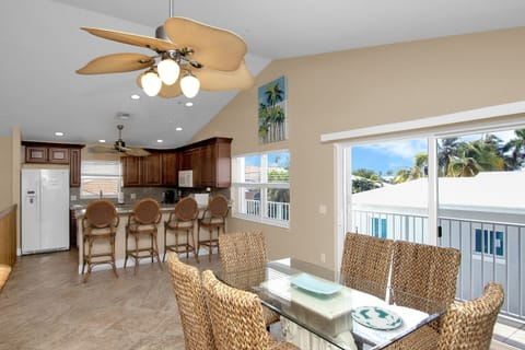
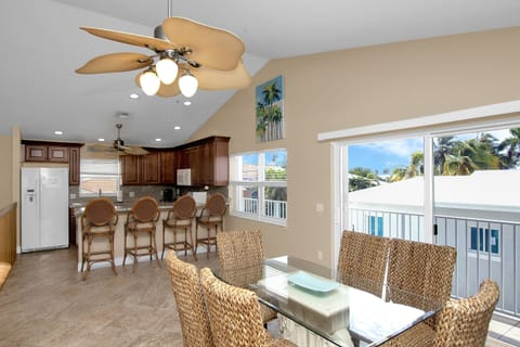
- plate (375, 314)
